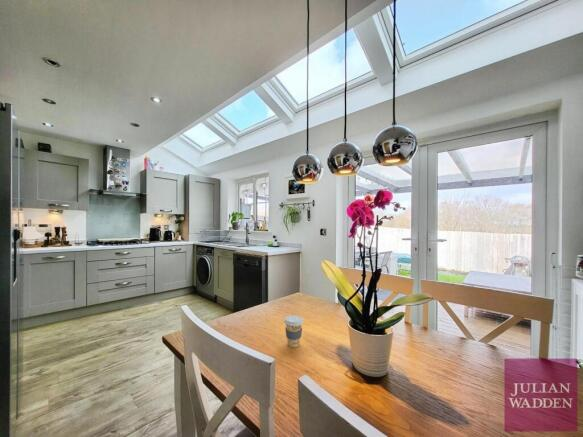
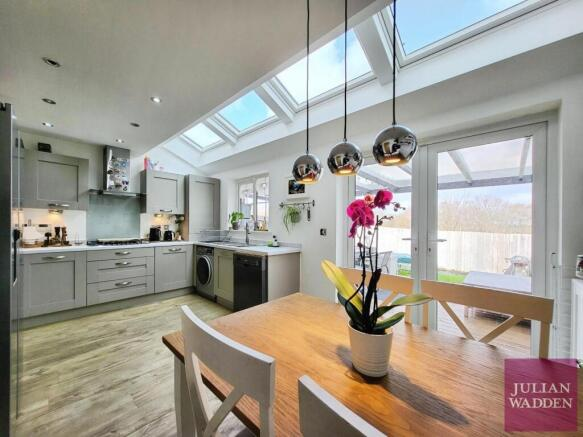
- coffee cup (293, 331)
